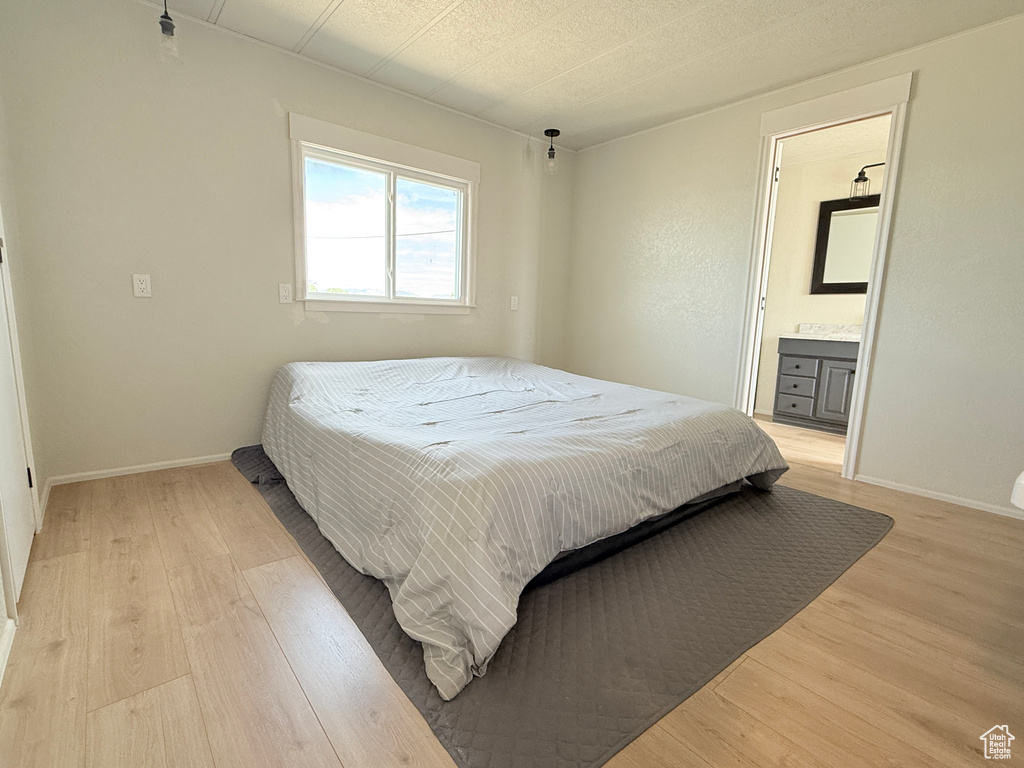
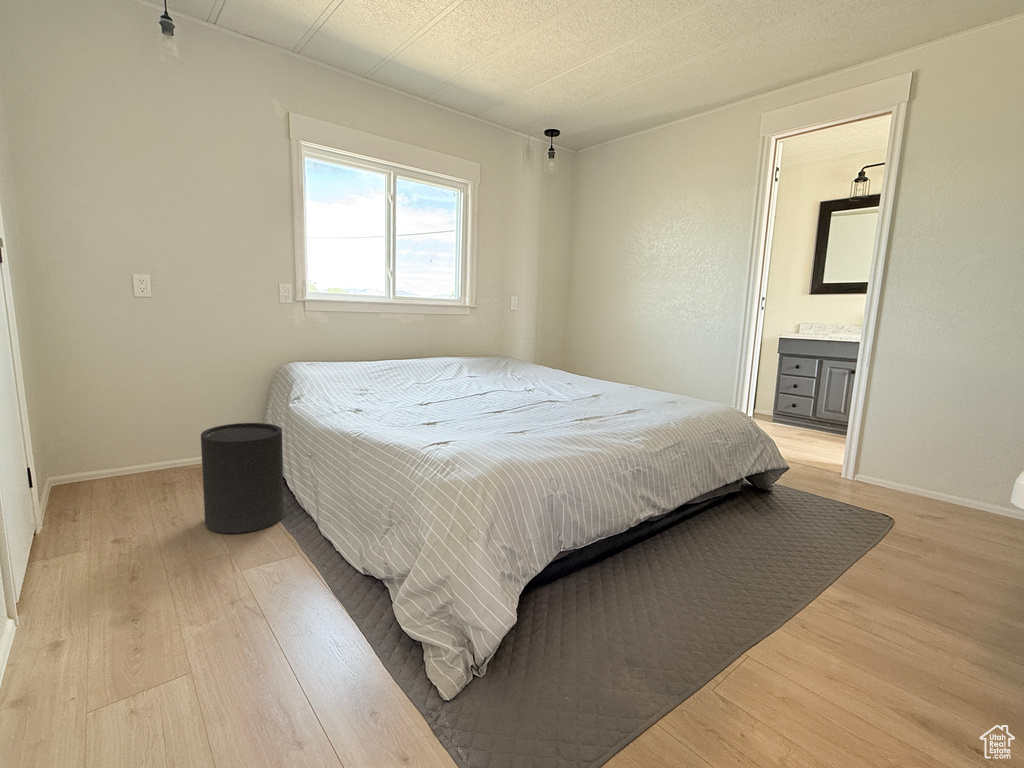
+ trash can (244, 475)
